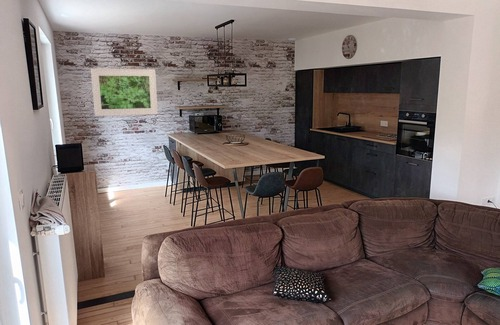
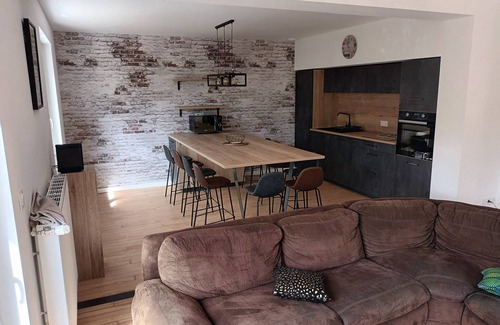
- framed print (125, 92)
